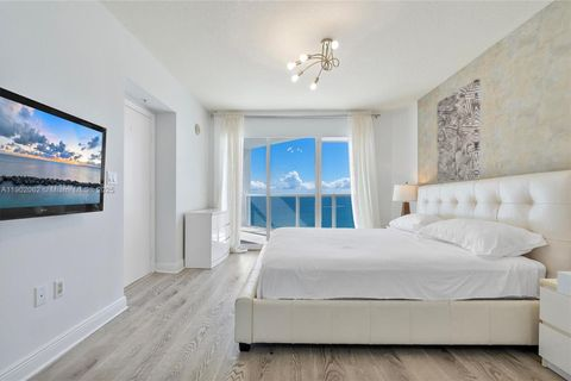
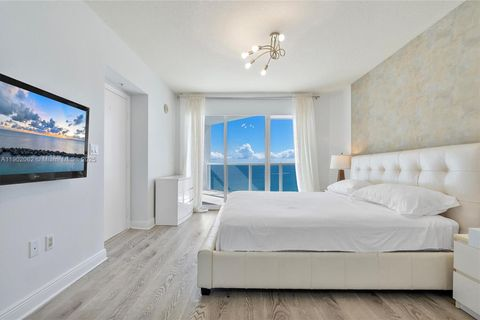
- wall art (456, 136)
